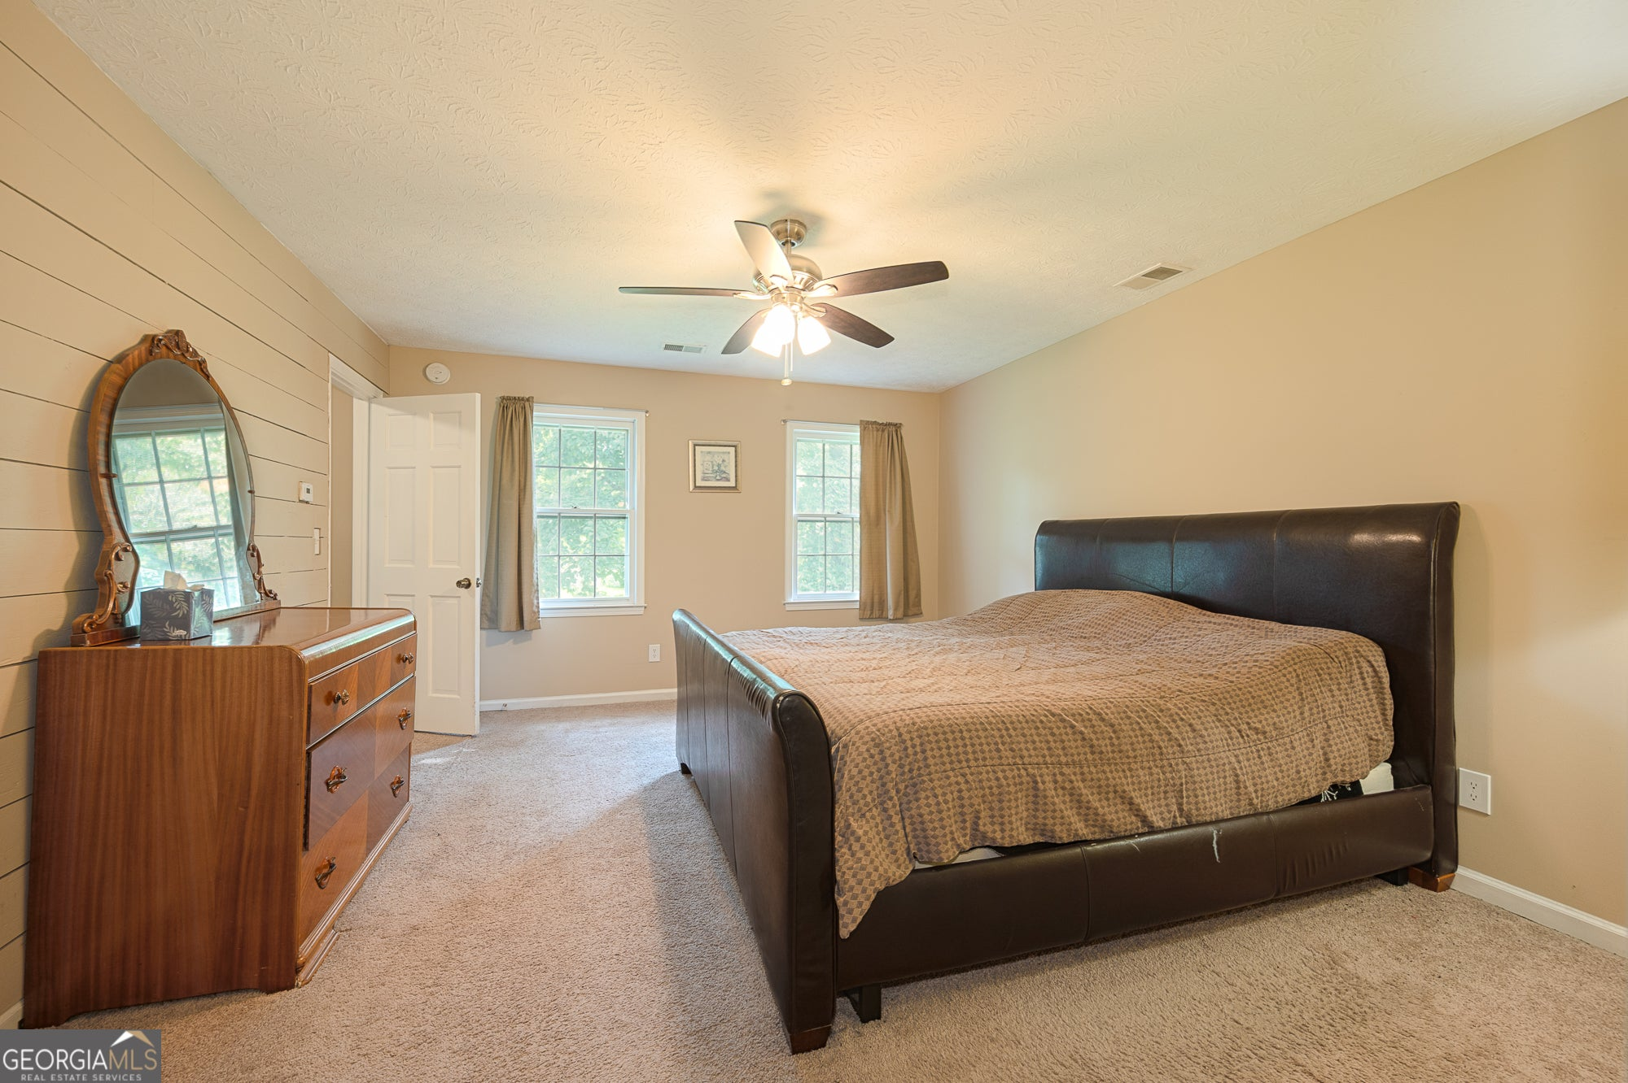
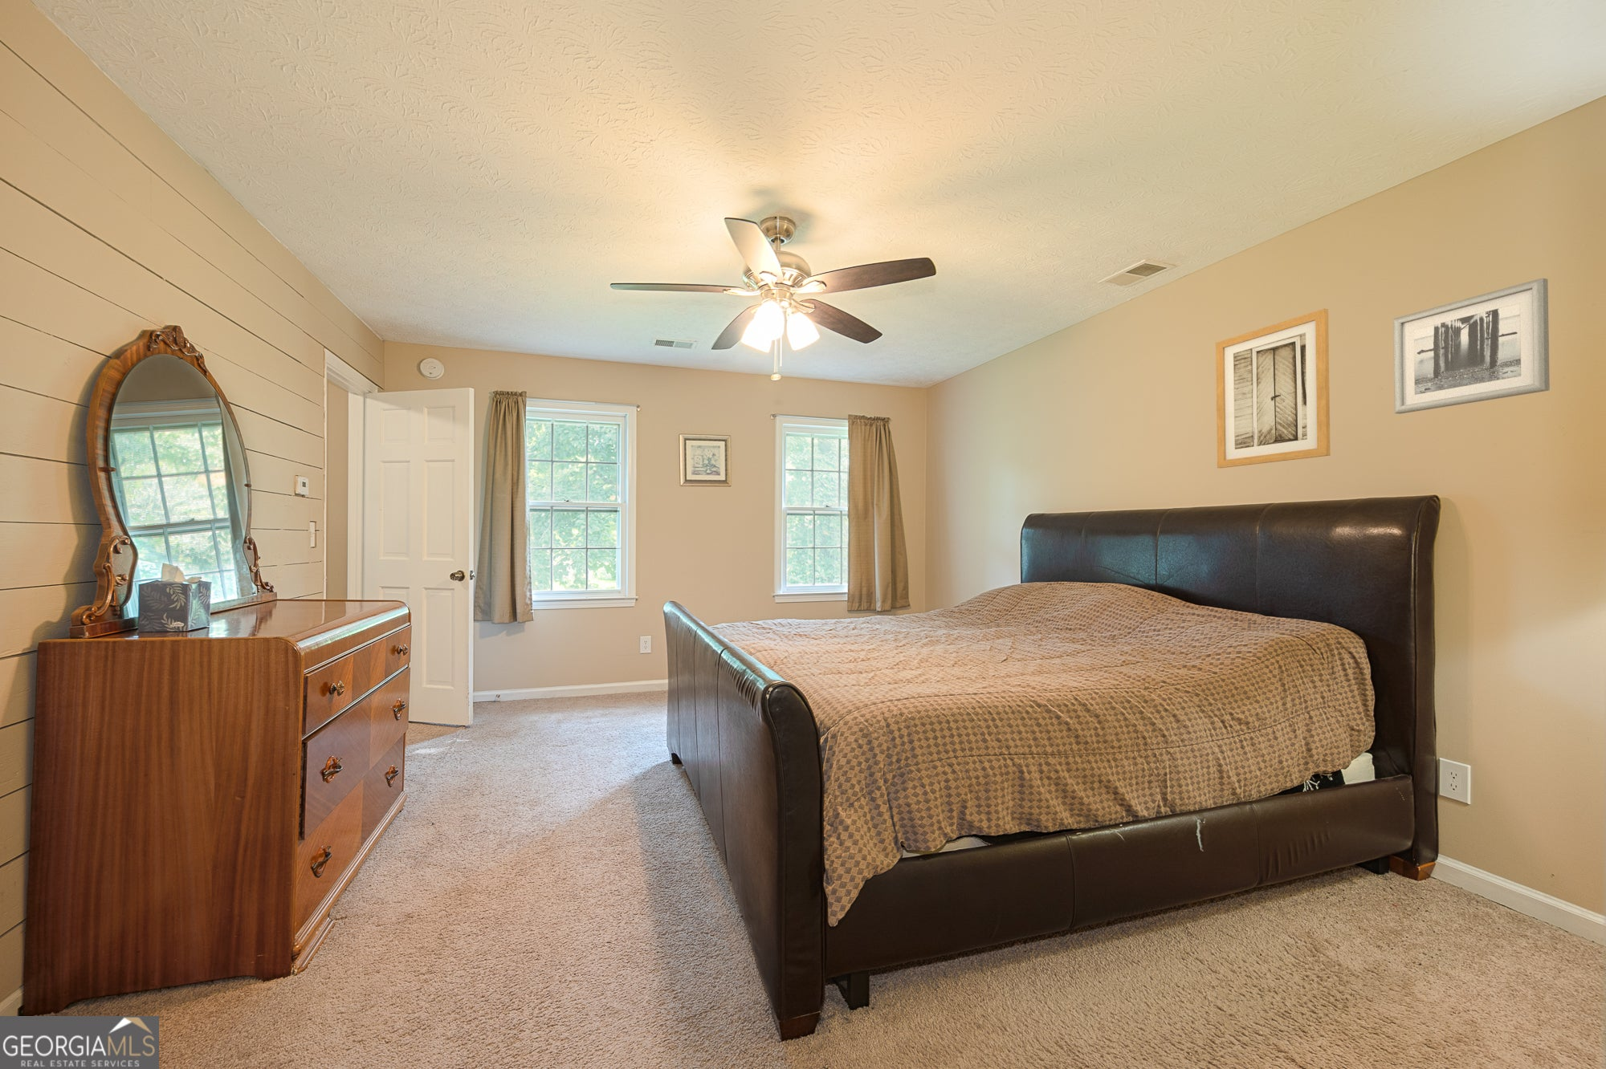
+ wall art (1268, 394)
+ wall art (1465, 352)
